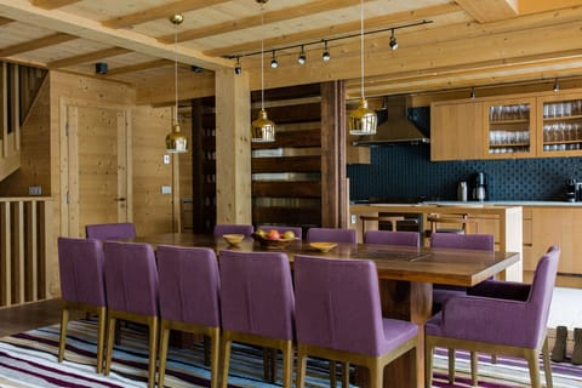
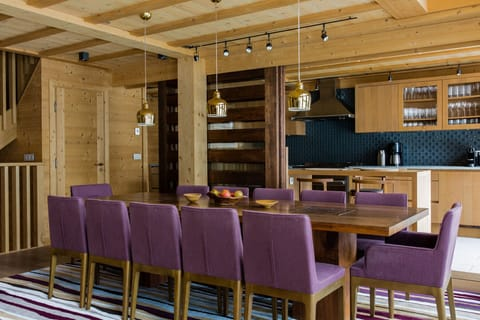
- boots (566, 343)
